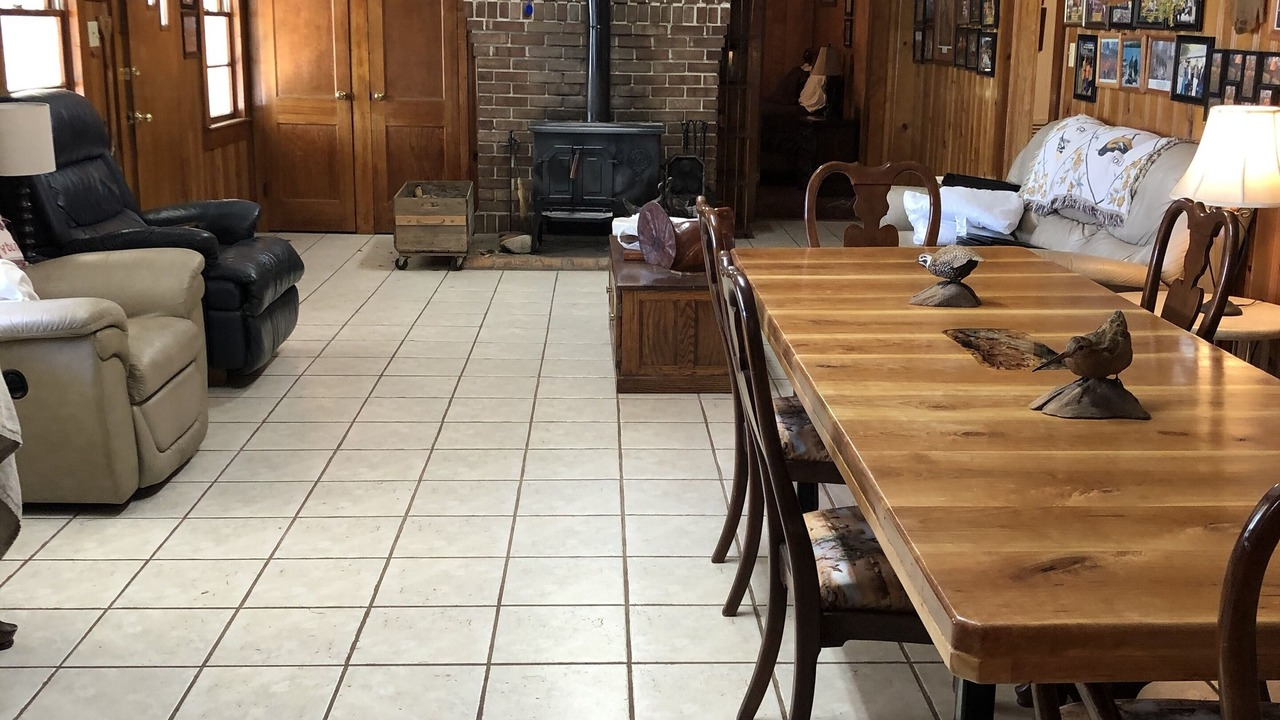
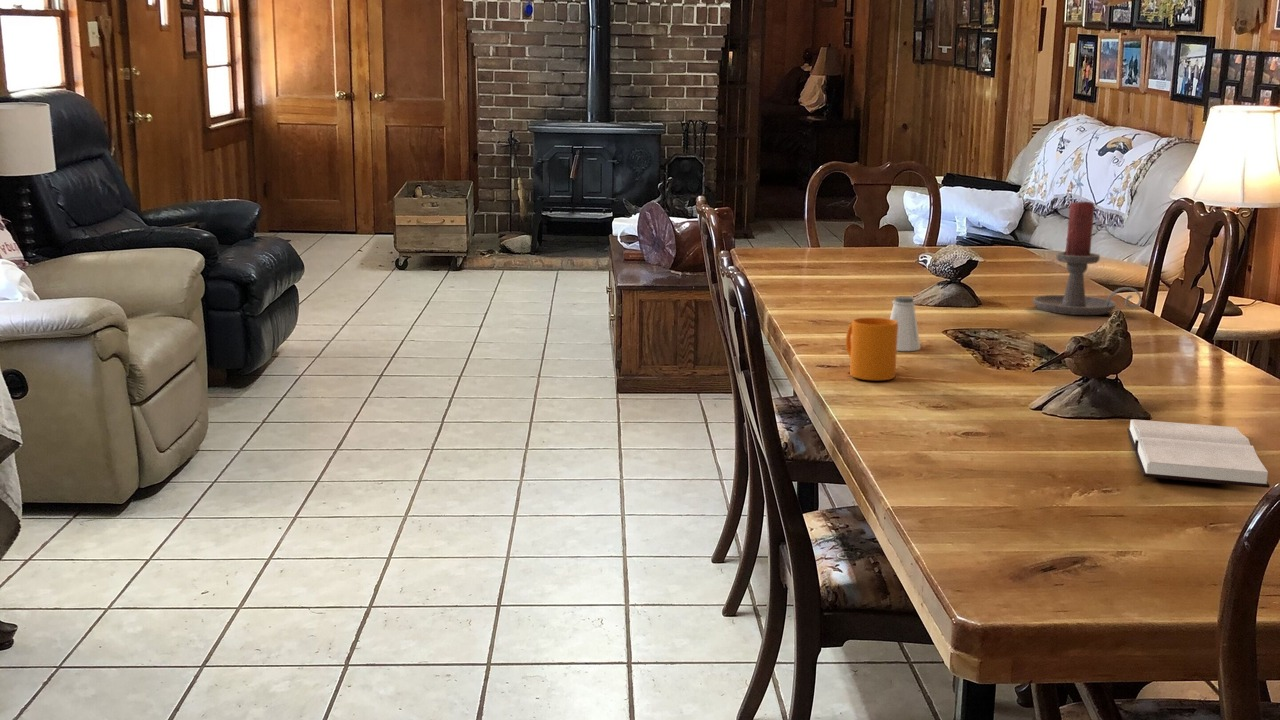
+ mug (866, 346)
+ hardback book (1193, 447)
+ candle holder (1090, 256)
+ saltshaker (902, 322)
